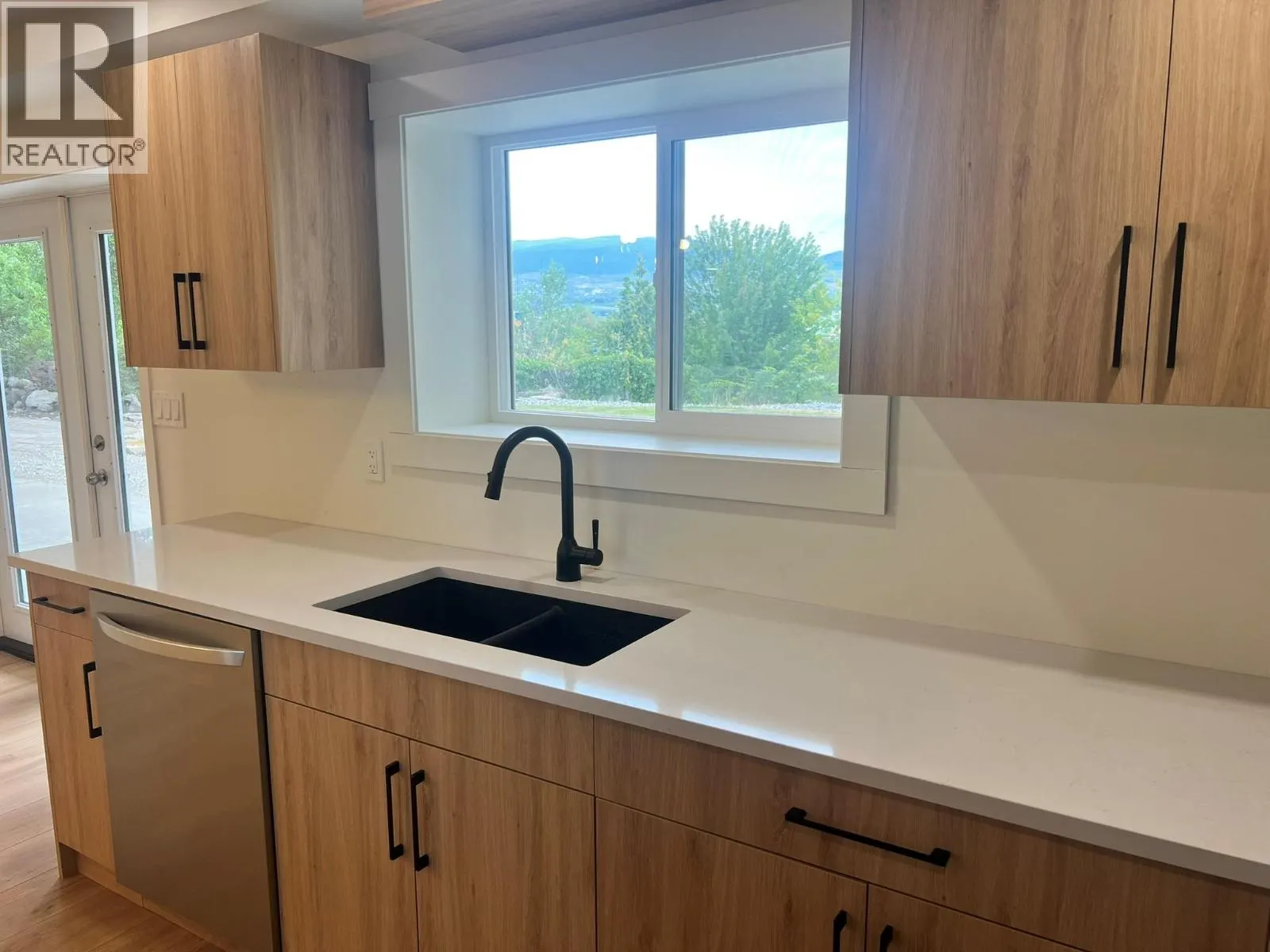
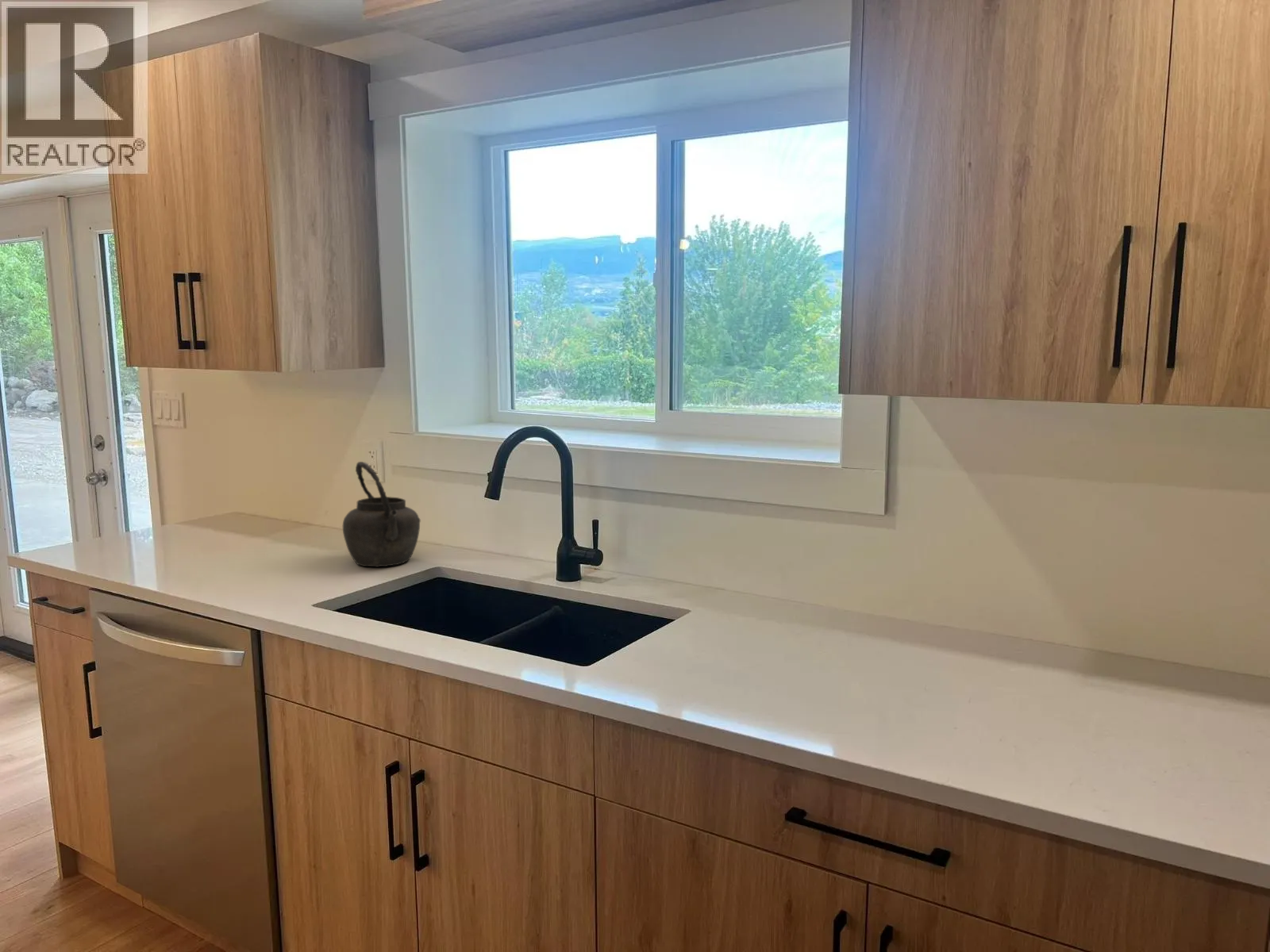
+ kettle (380, 513)
